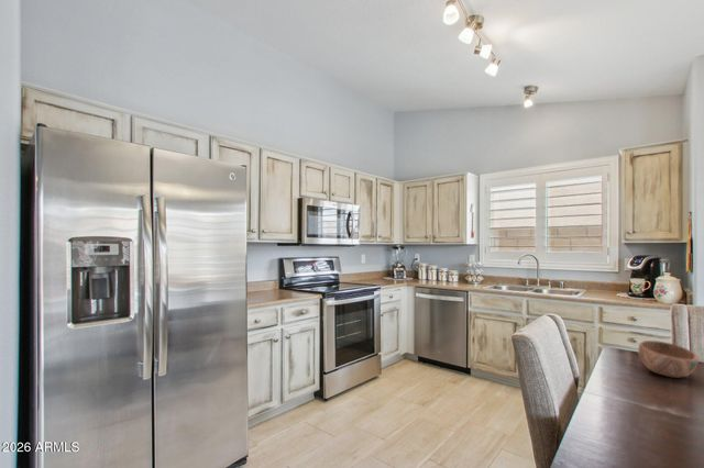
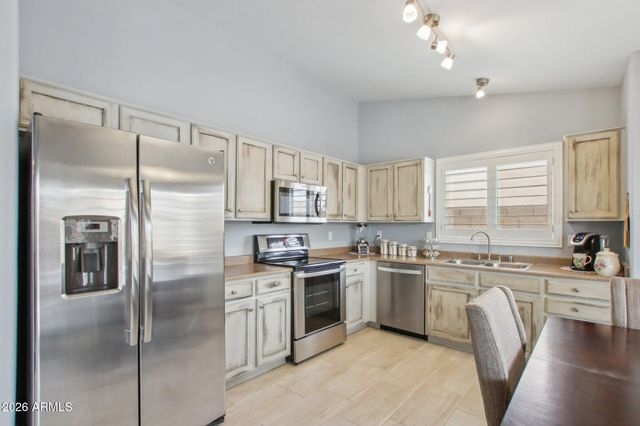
- bowl (667, 359)
